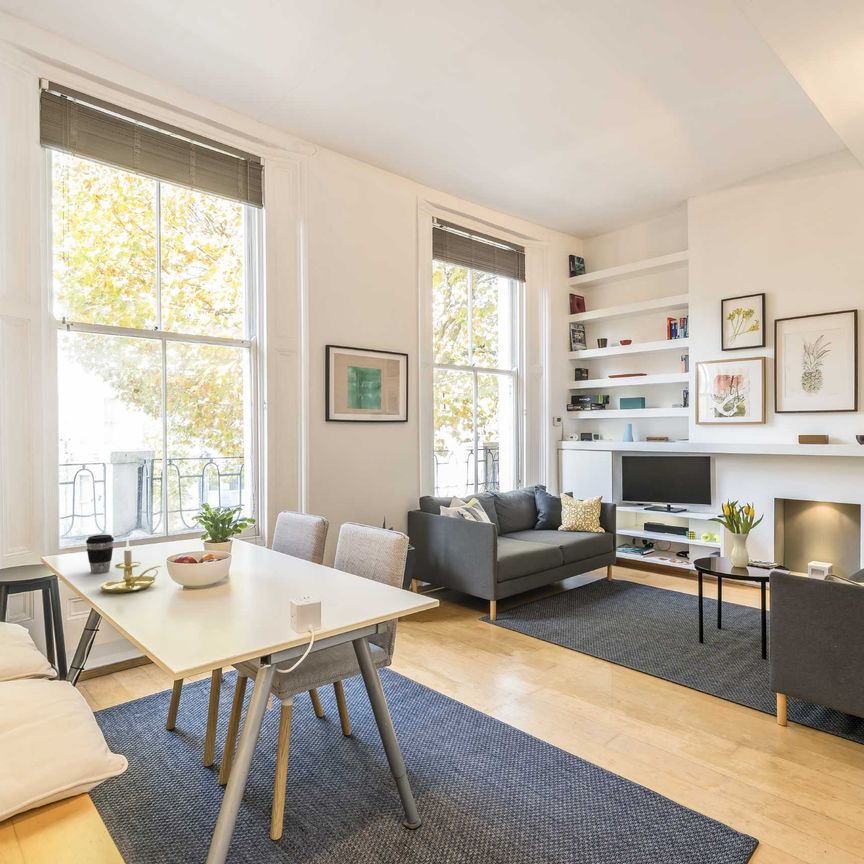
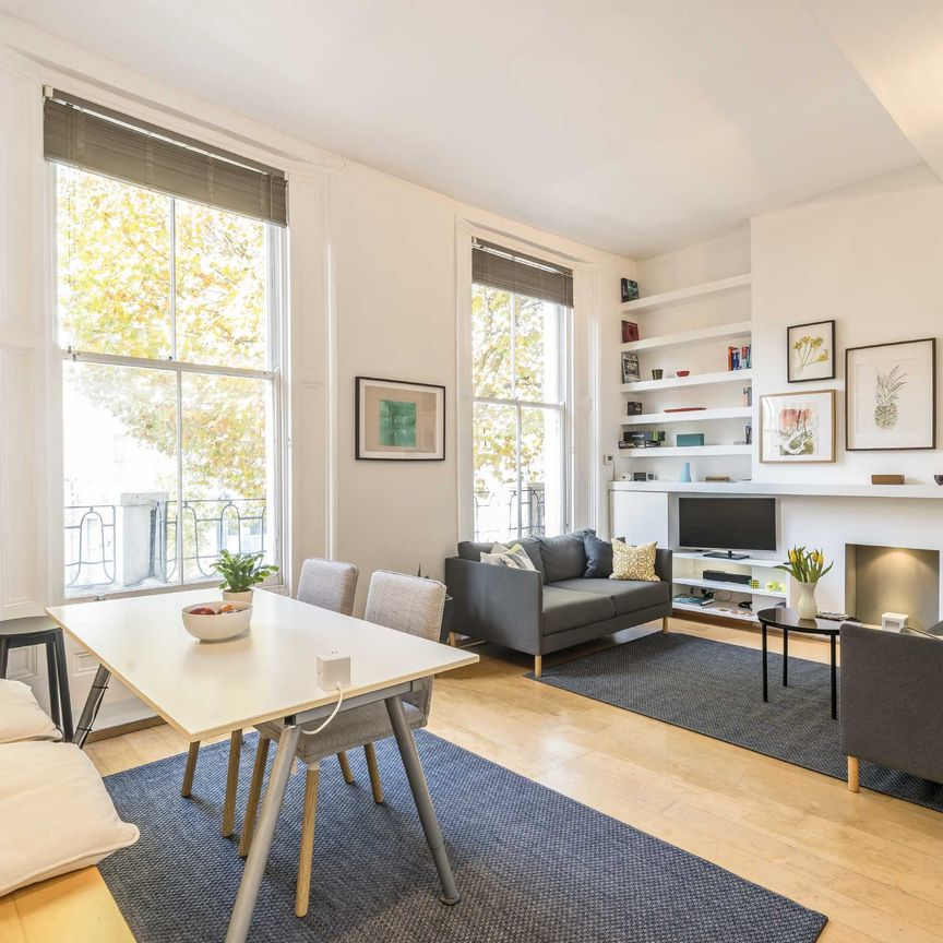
- coffee cup (100, 553)
- candle holder (131, 561)
